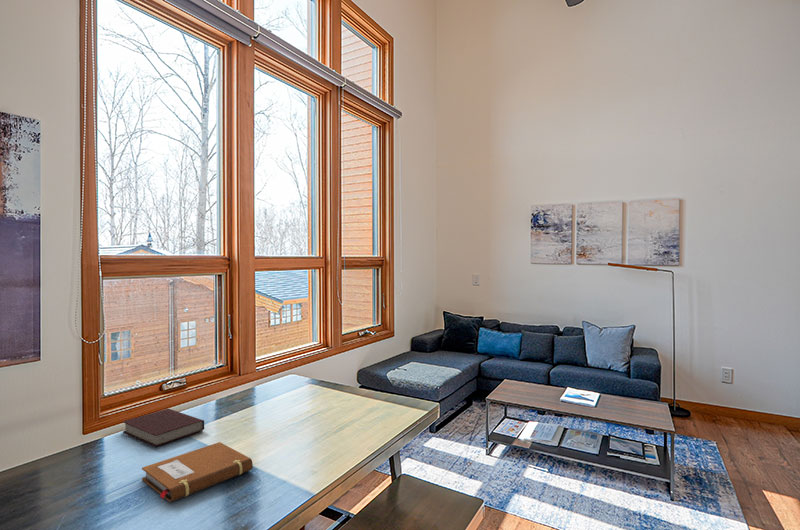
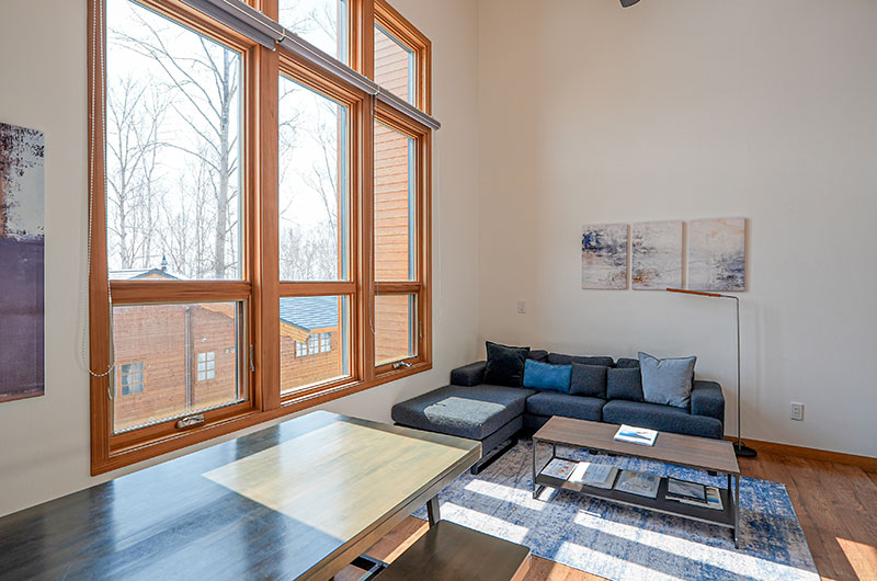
- book (163, 425)
- notebook (196, 470)
